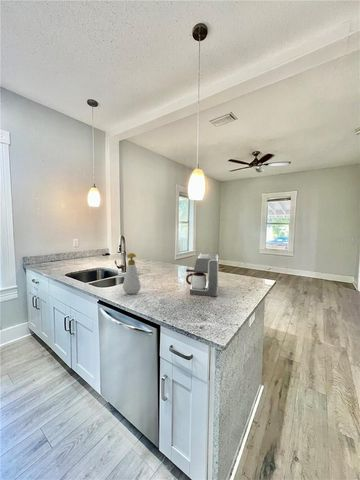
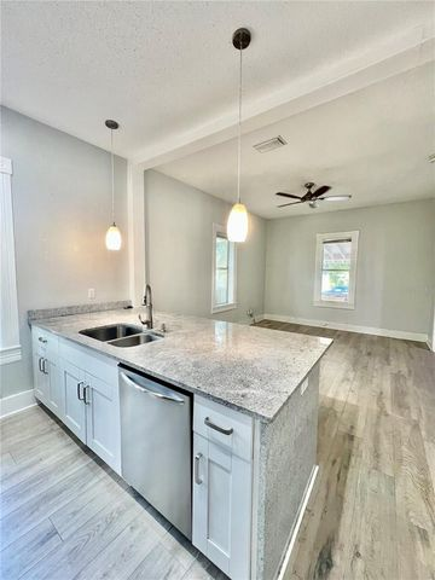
- coffee maker (205, 272)
- soap bottle (131, 273)
